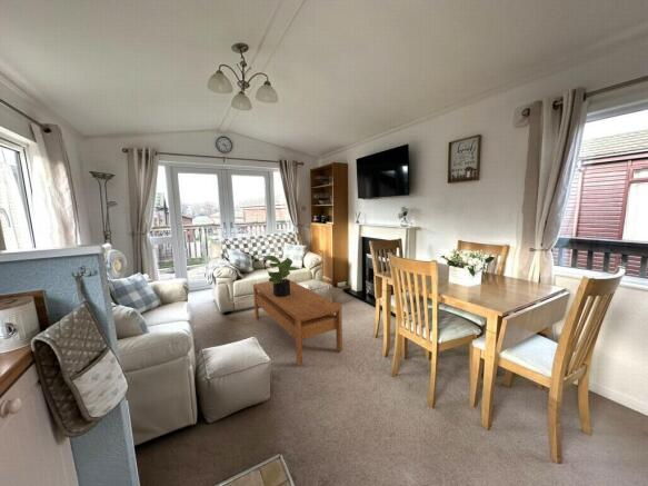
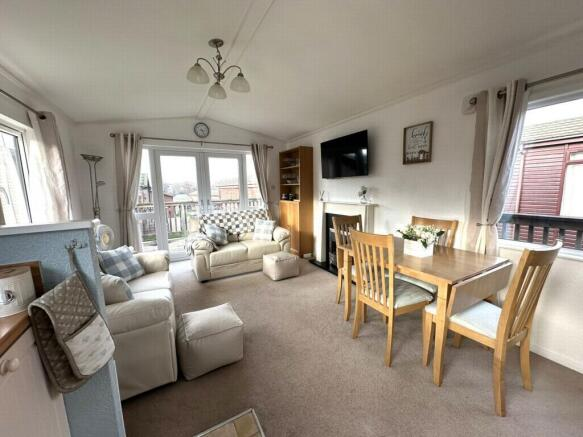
- coffee table (291, 313)
- potted plant (280, 274)
